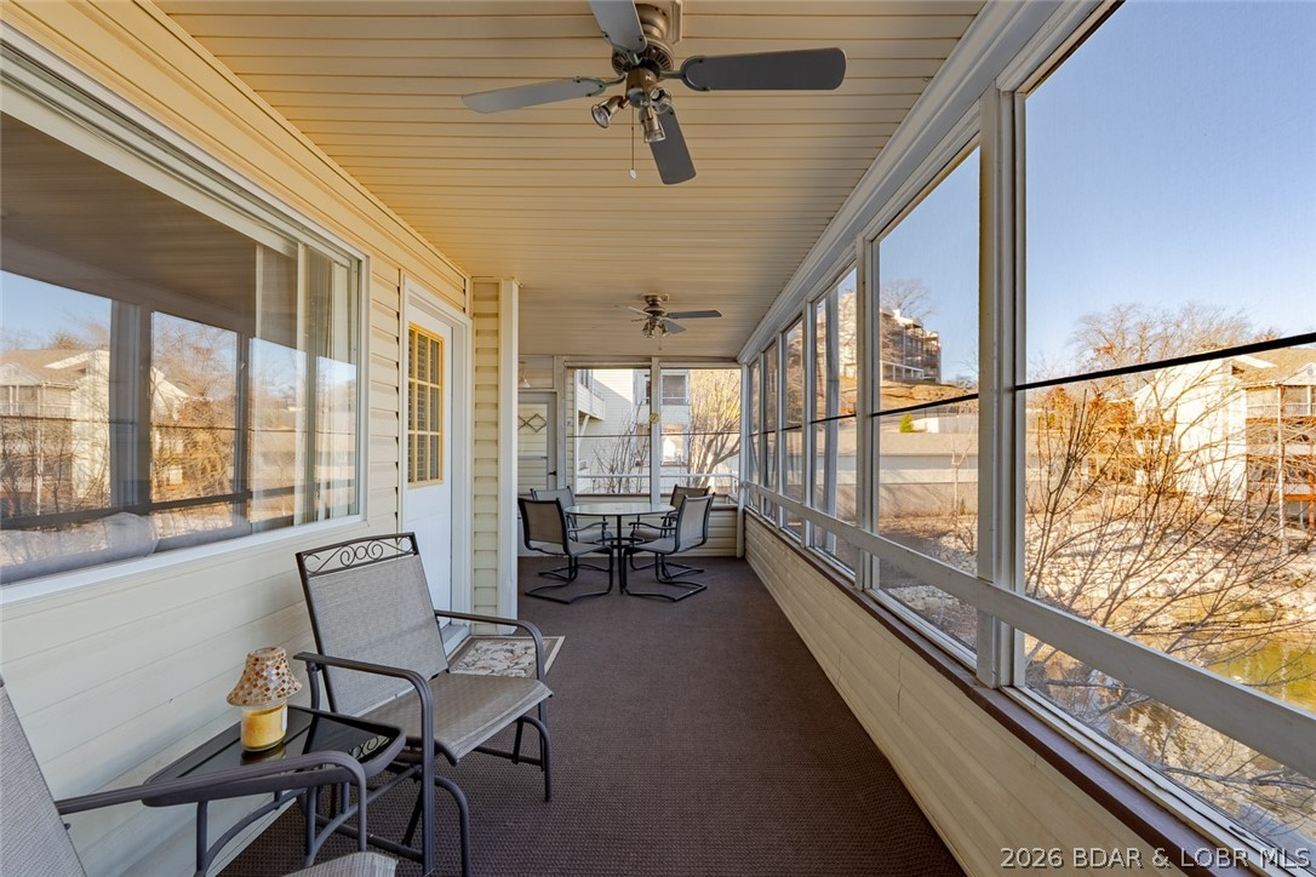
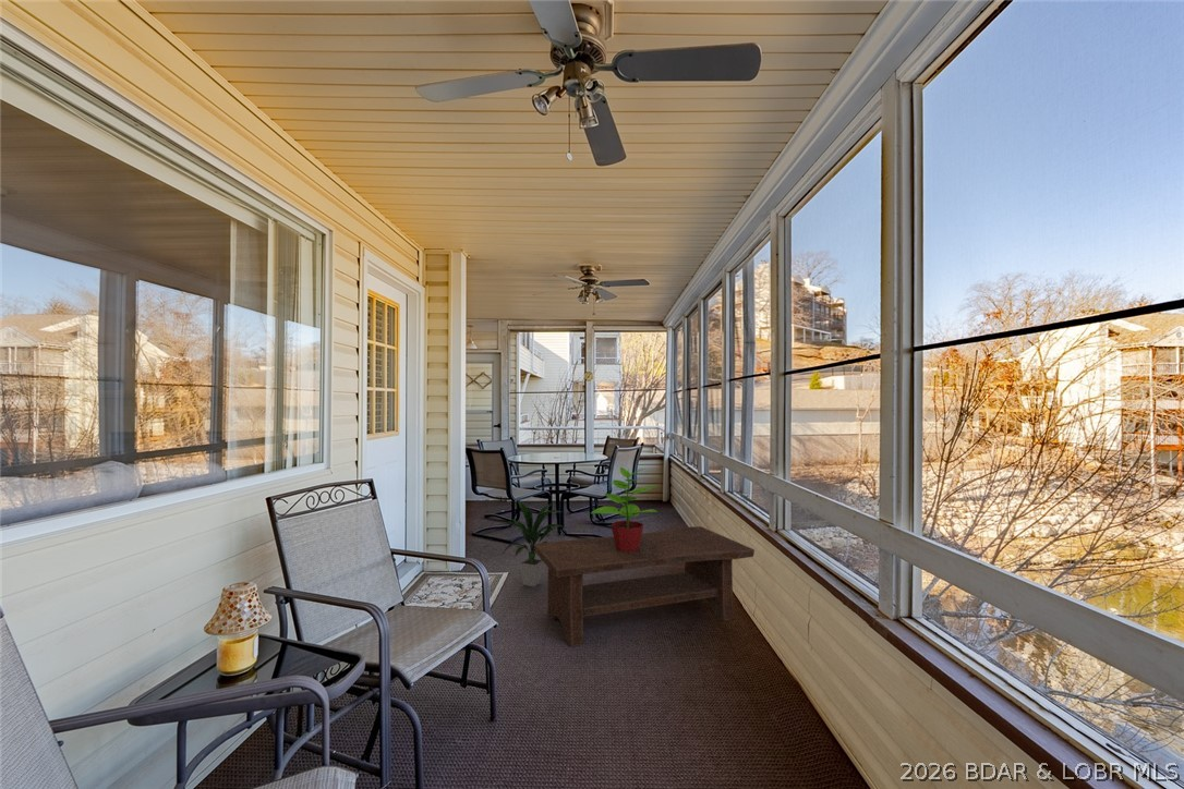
+ coffee table (640, 581)
+ indoor plant (534, 541)
+ potted plant (629, 506)
